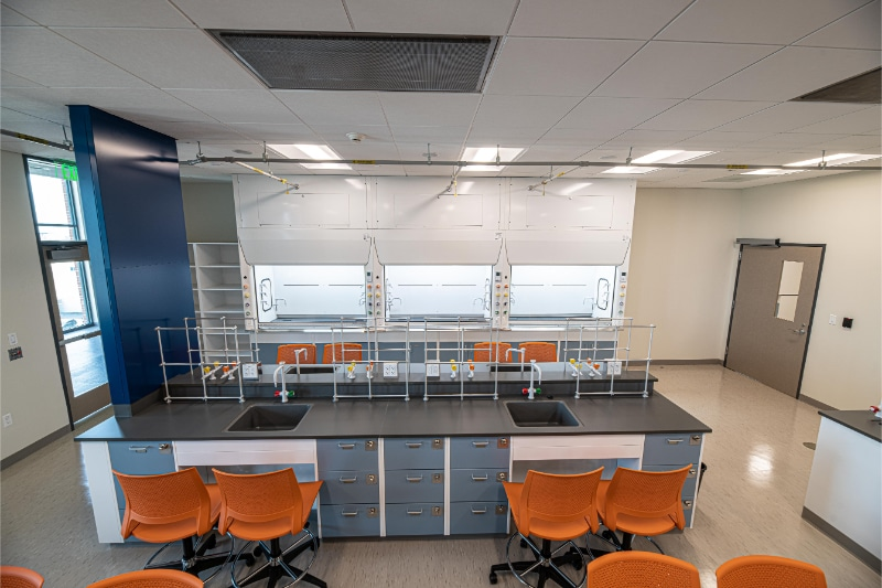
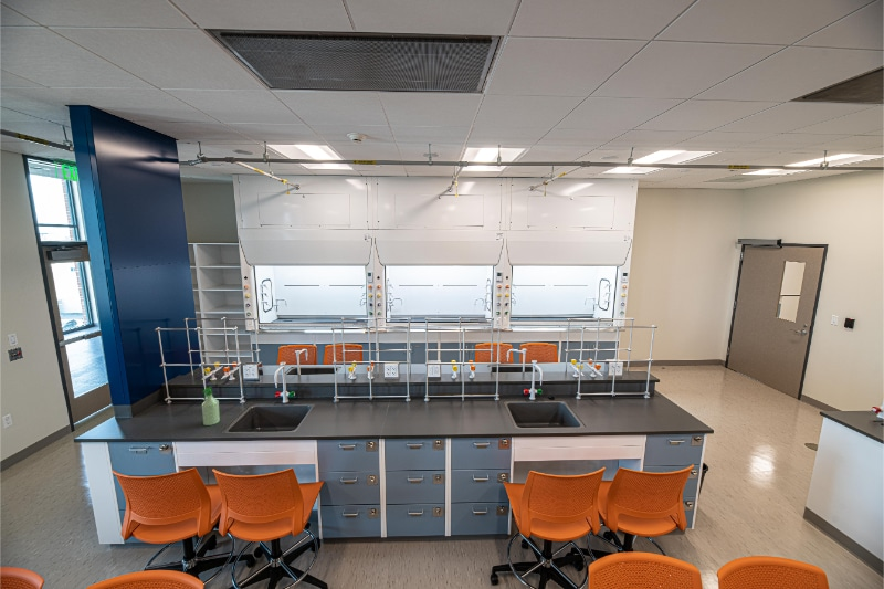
+ spray bottle (210, 404)
